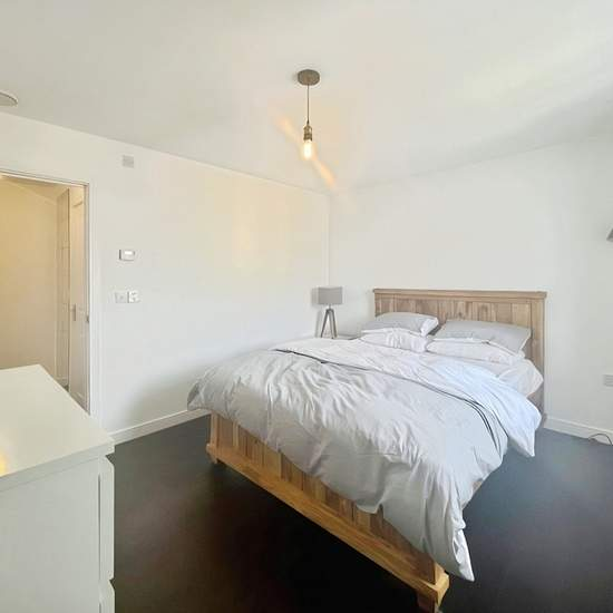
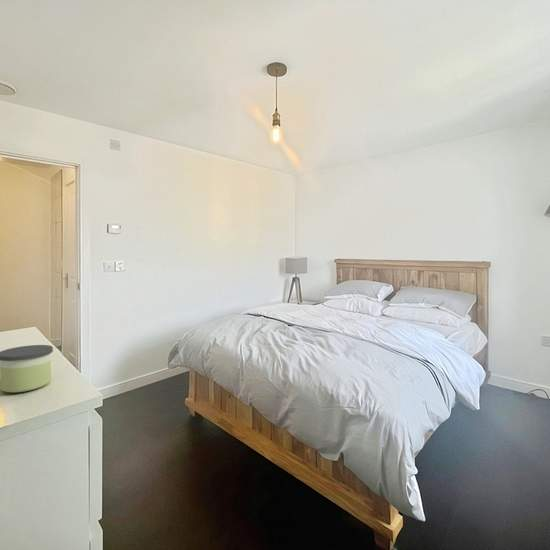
+ candle (26, 368)
